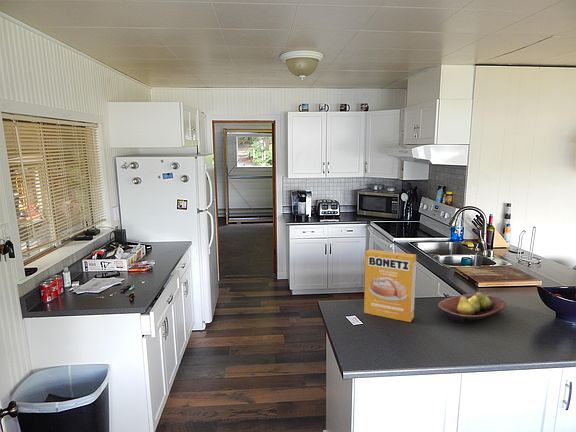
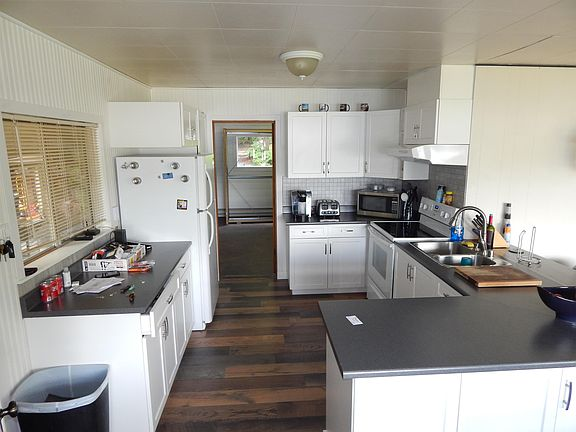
- cereal box (389, 284)
- fruit bowl (472, 305)
